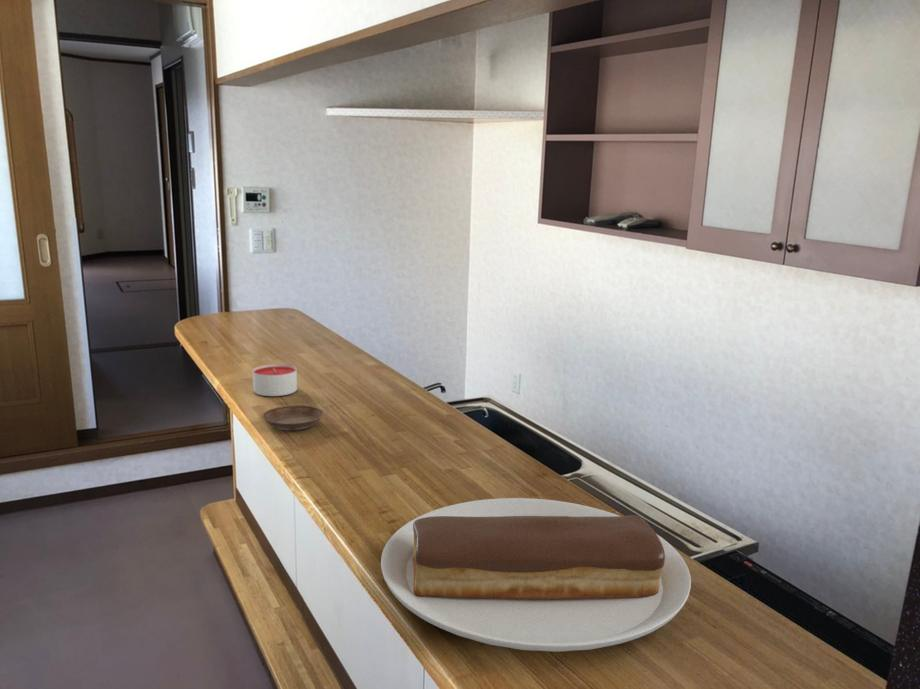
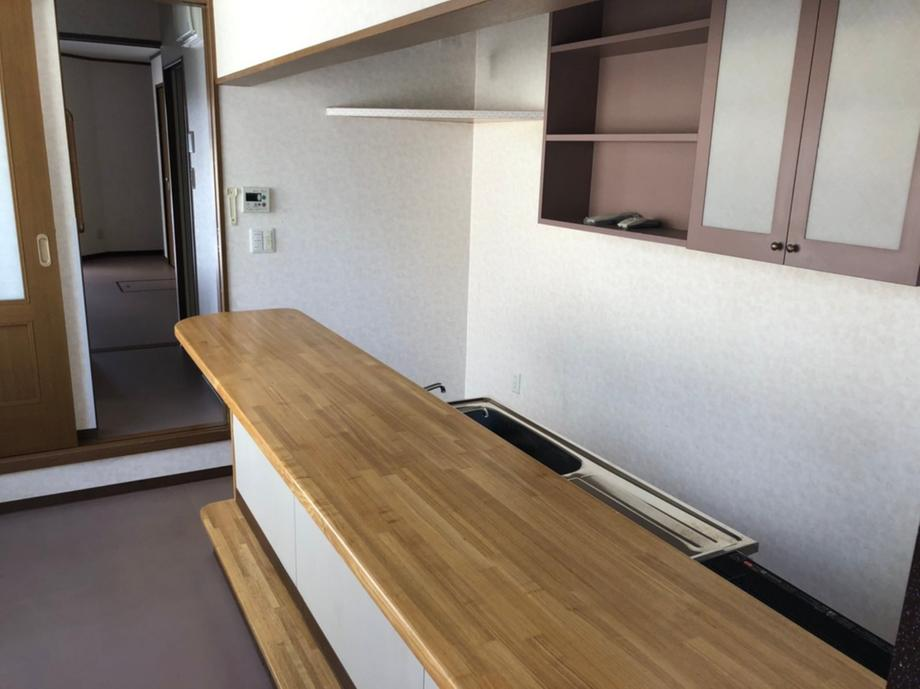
- saucer (293, 418)
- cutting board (534, 554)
- candle (275, 379)
